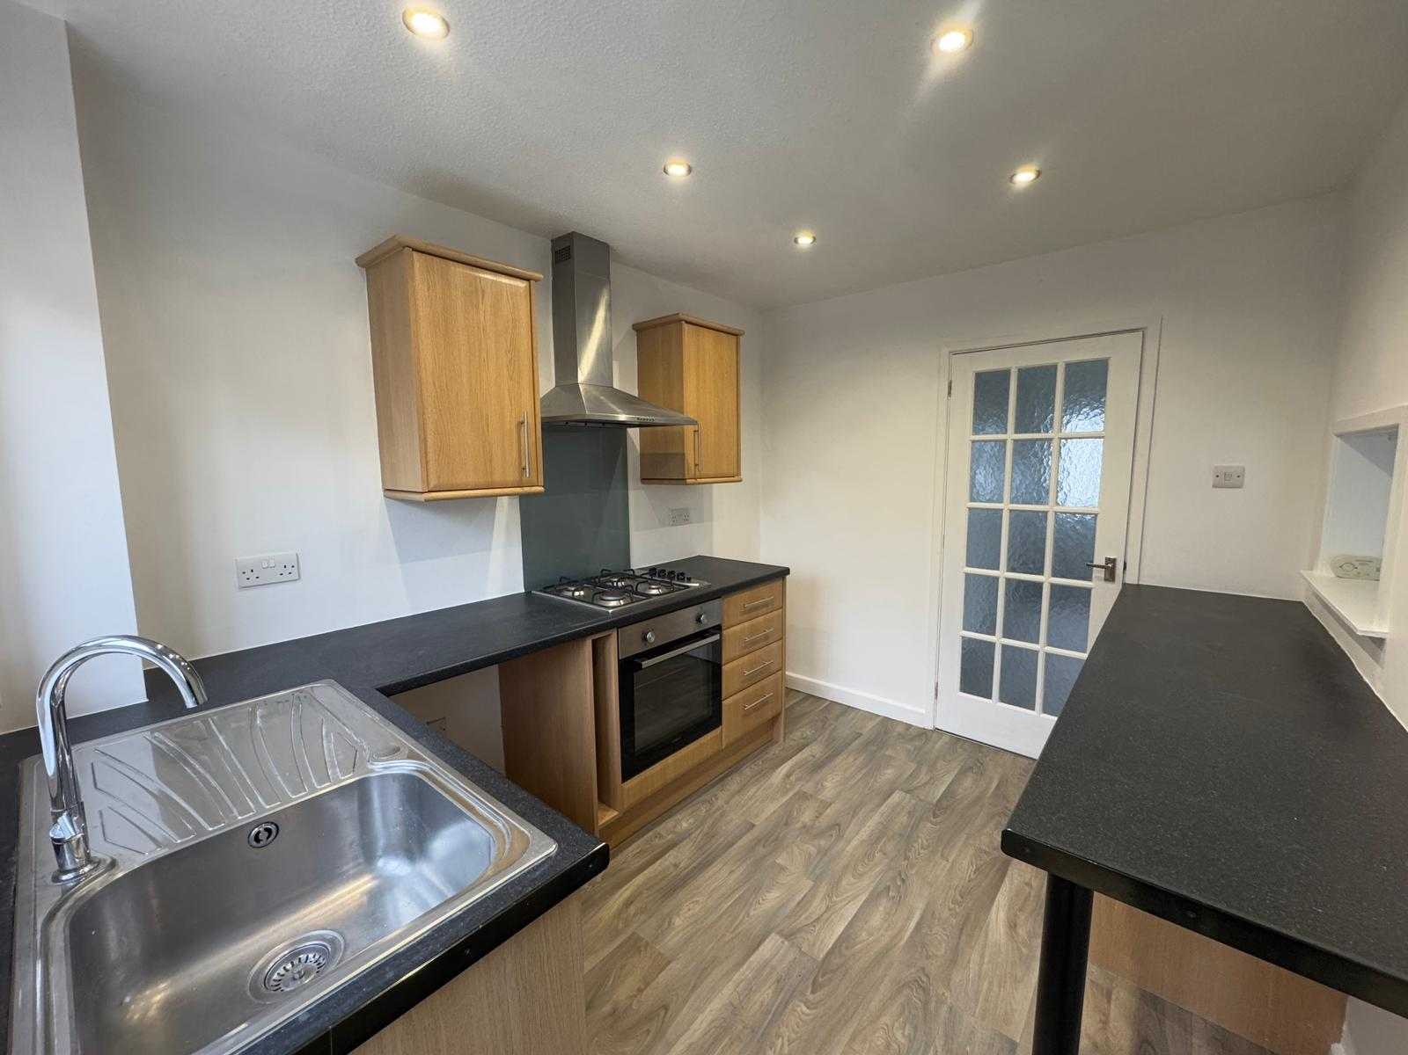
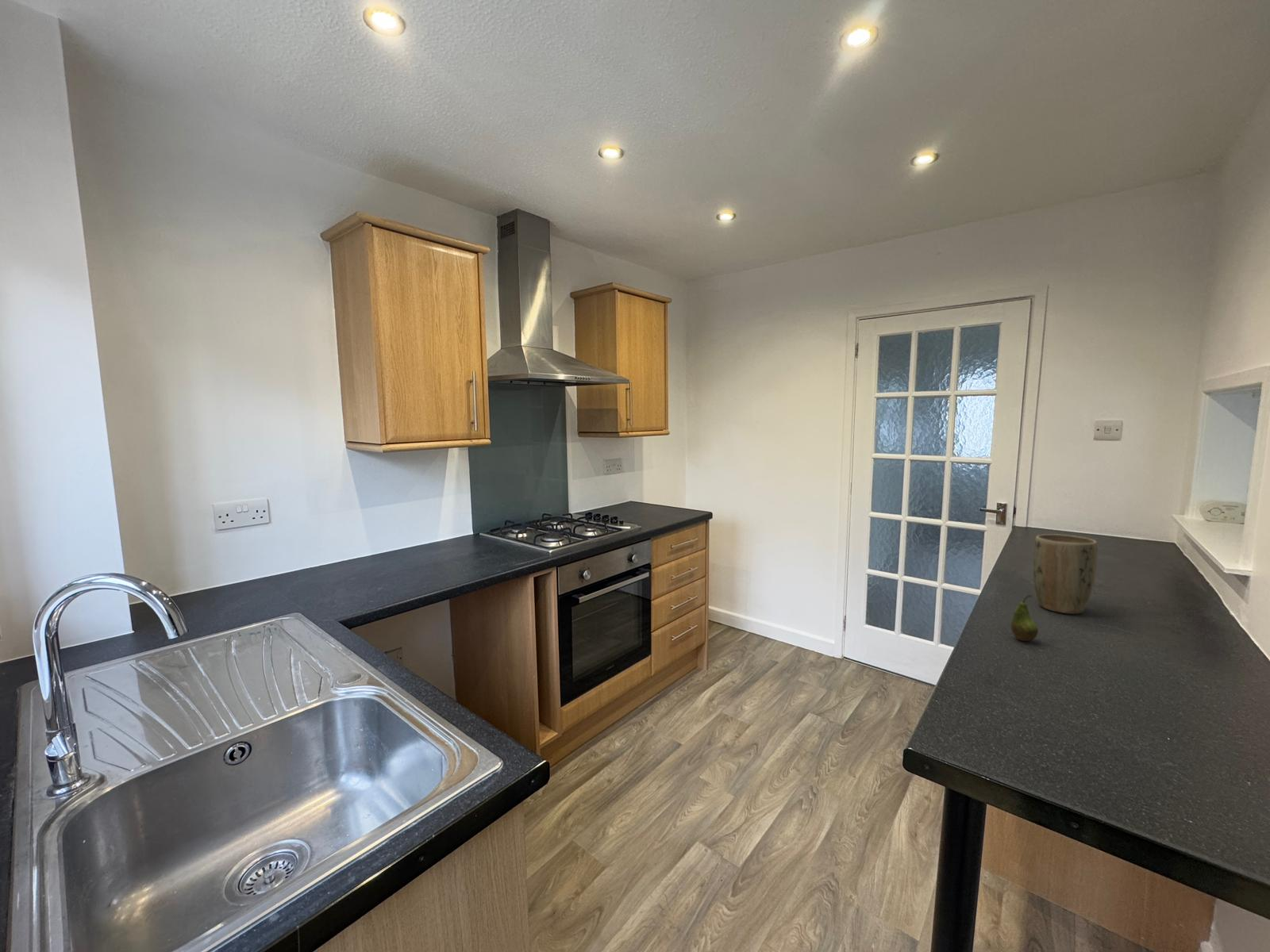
+ plant pot (1063, 574)
+ fruit (1025, 616)
